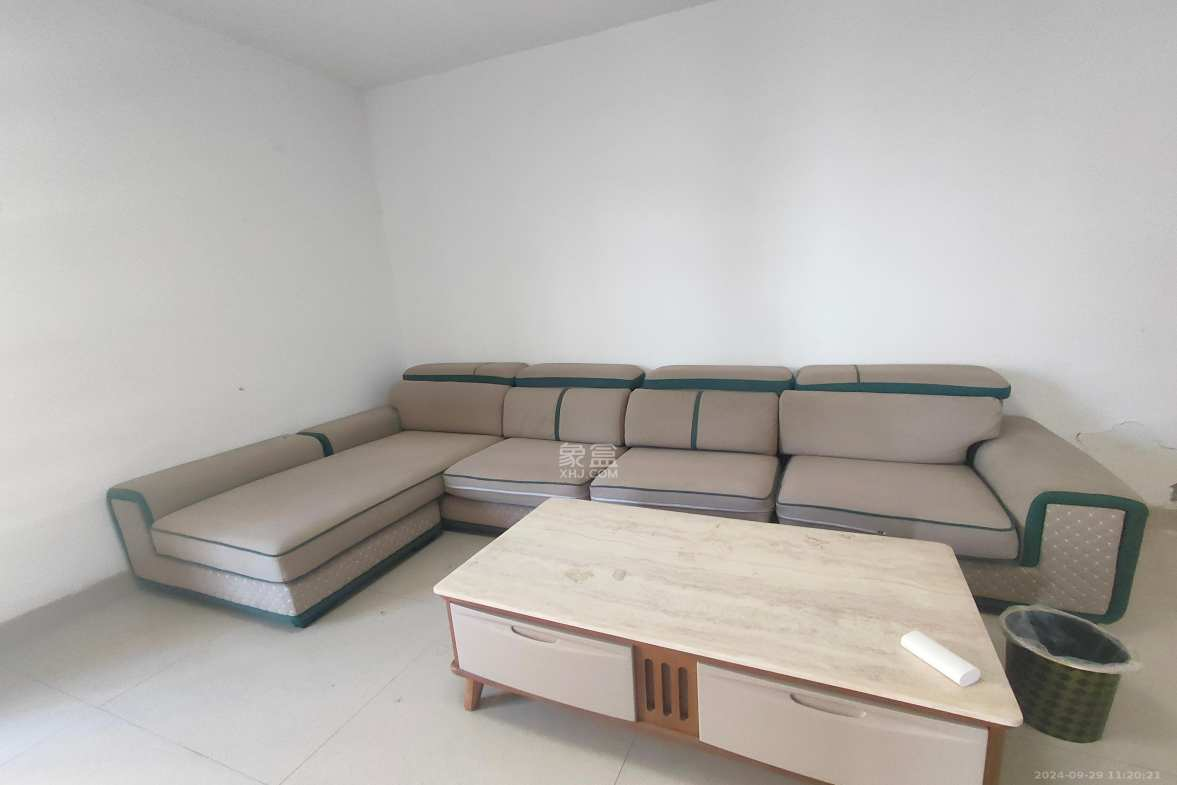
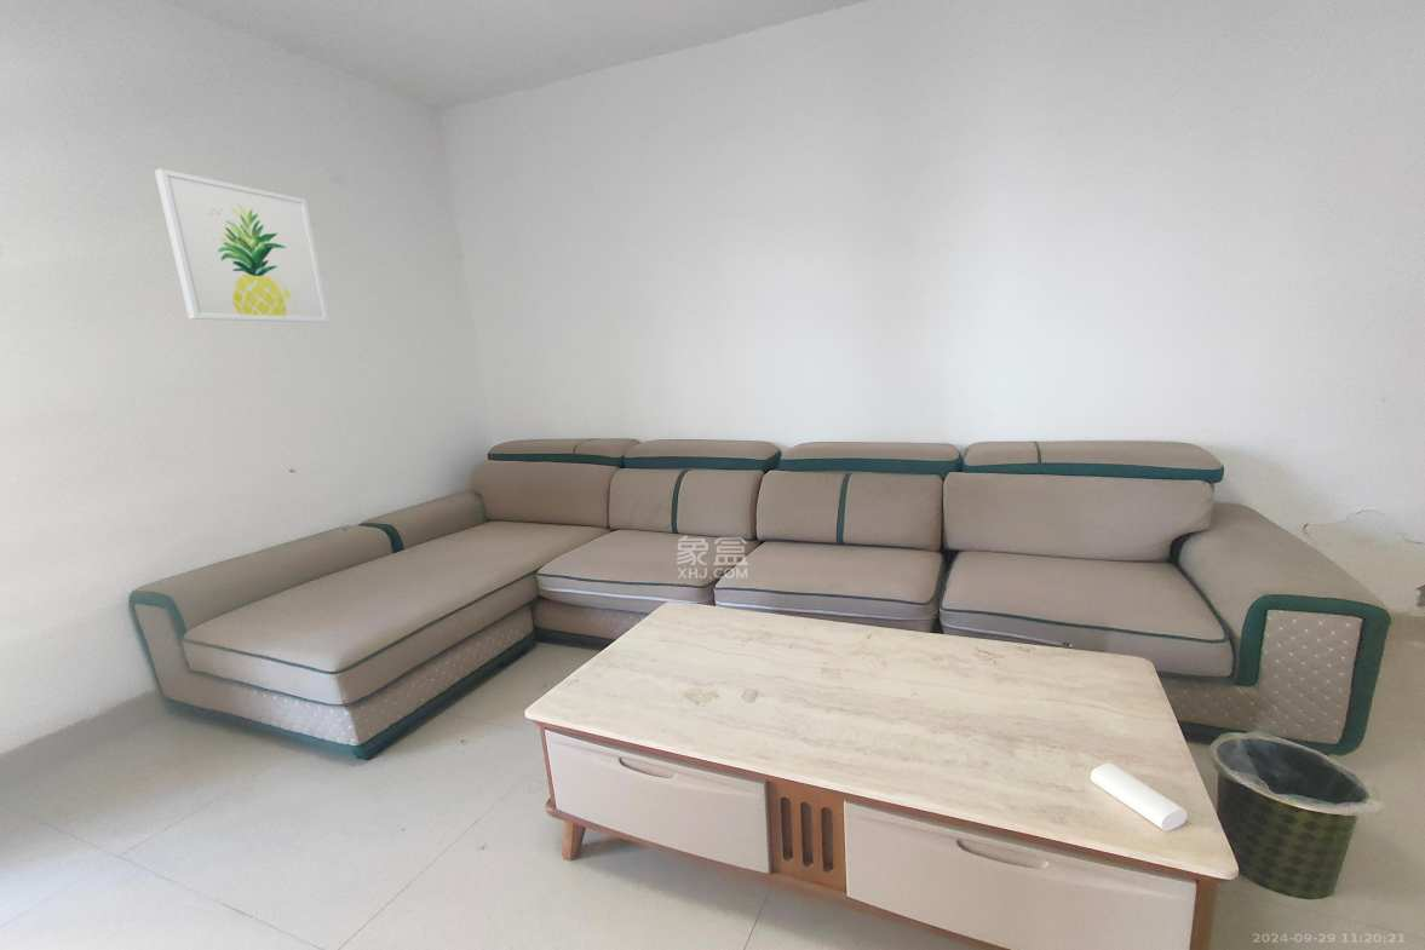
+ wall art (251, 254)
